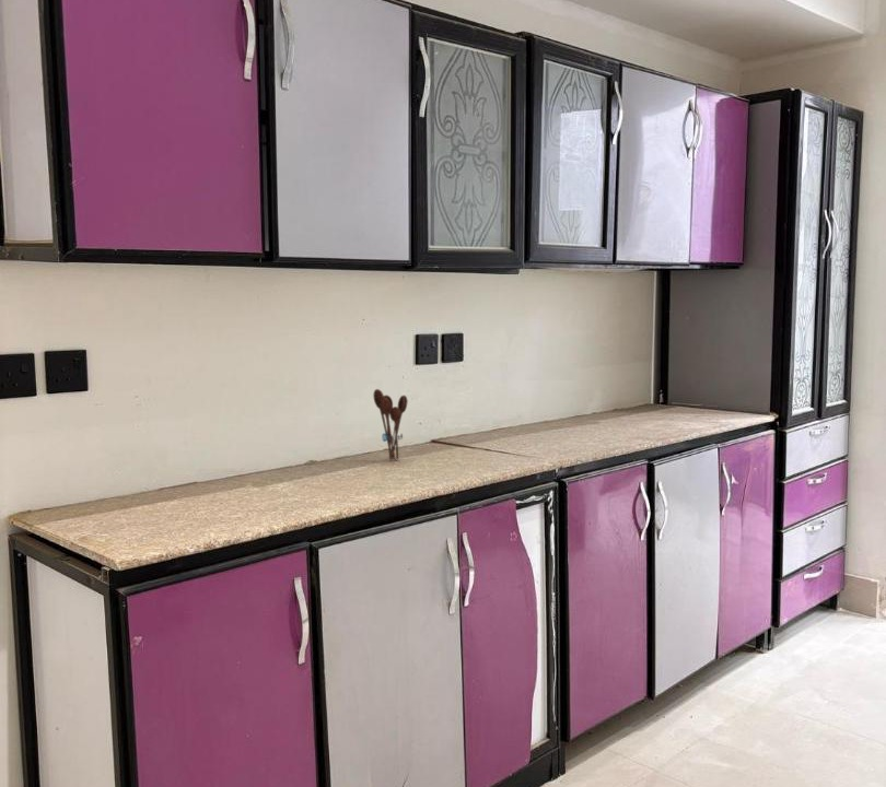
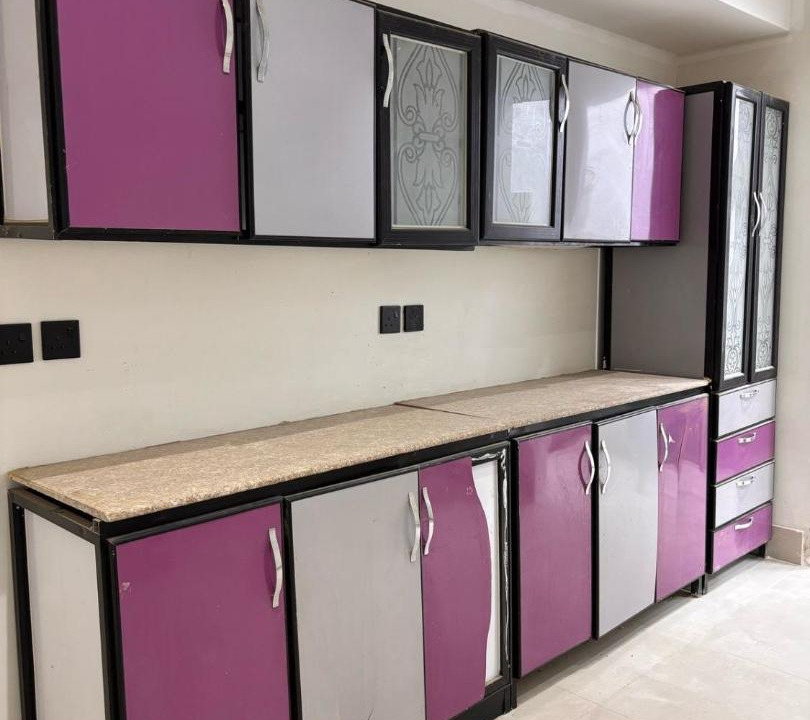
- utensil holder (389, 425)
